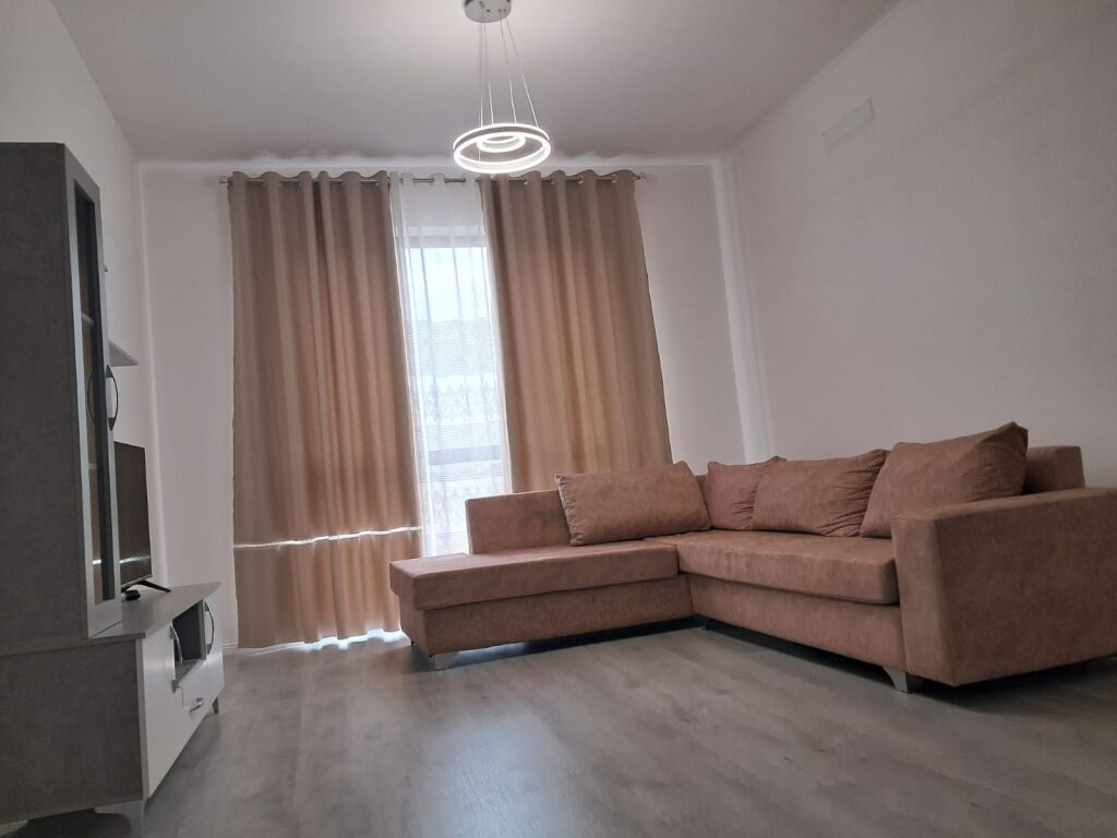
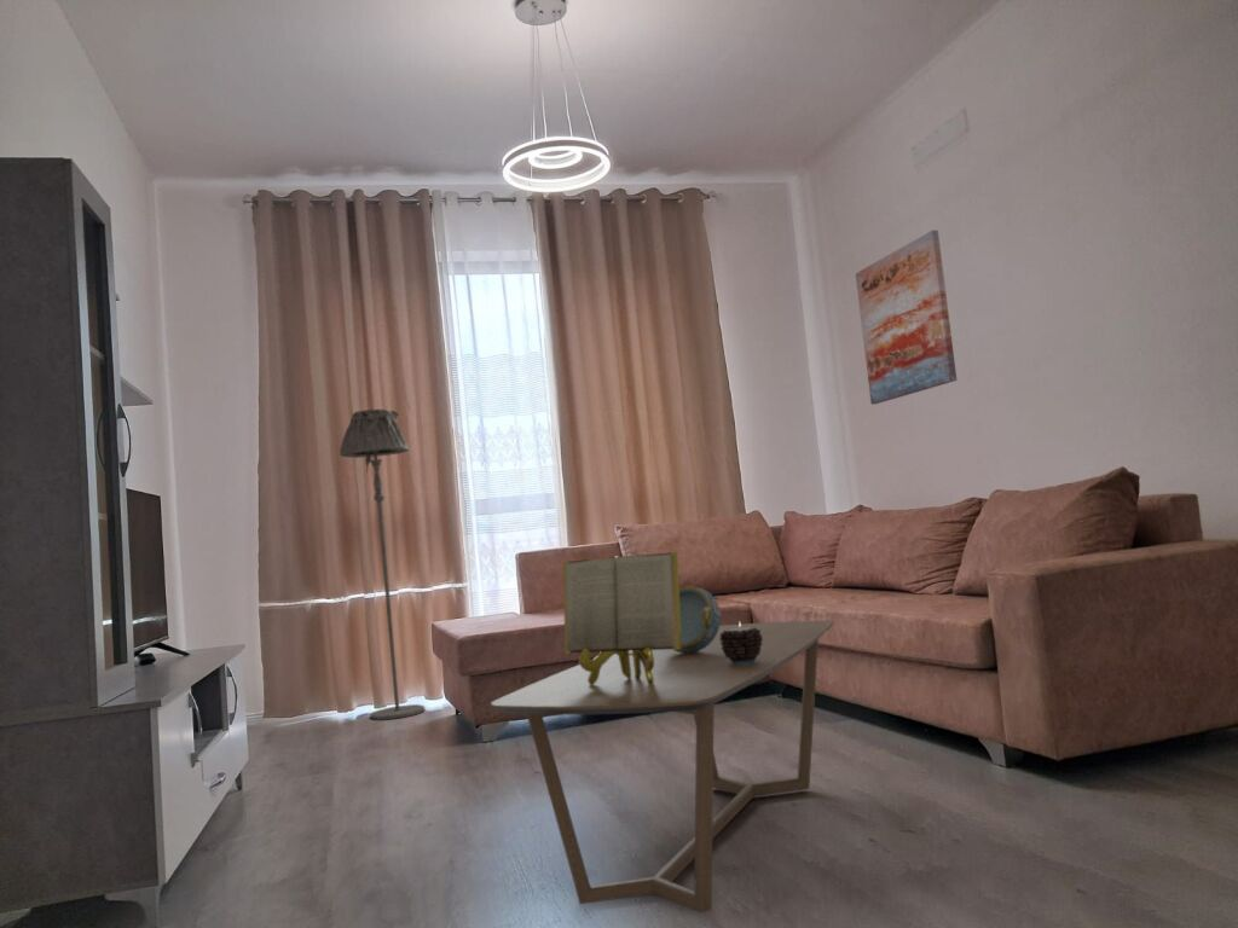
+ book (619, 617)
+ floor lamp (383, 561)
+ decorative bowl (687, 617)
+ coffee table (700, 746)
+ wall art (902, 323)
+ candle (740, 640)
